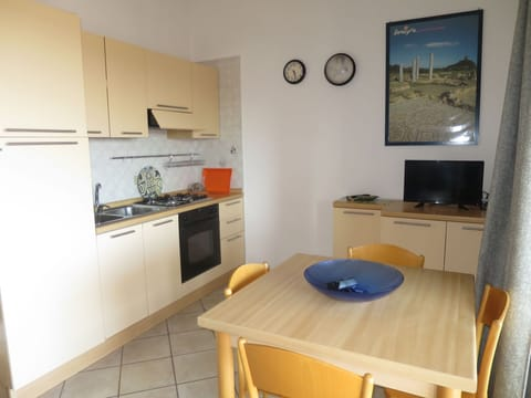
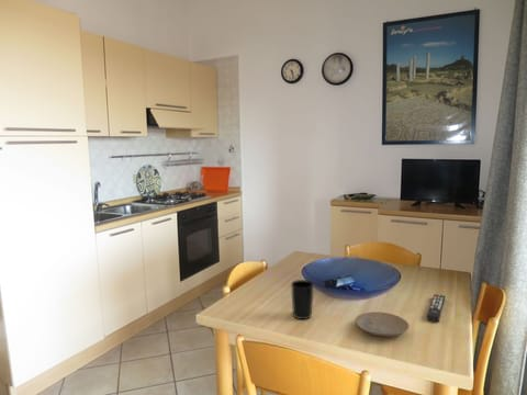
+ remote control (436, 306)
+ cup (302, 300)
+ plate (381, 326)
